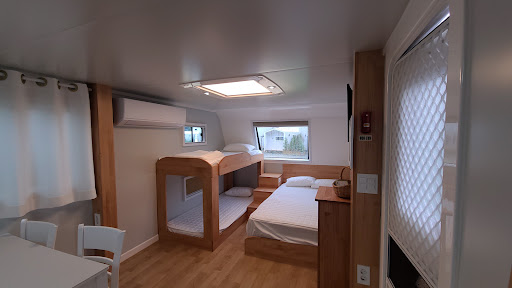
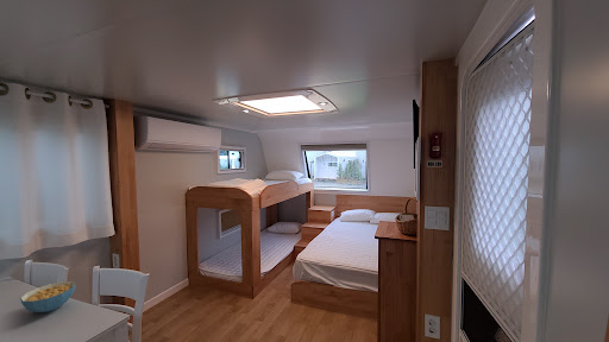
+ cereal bowl (50, 299)
